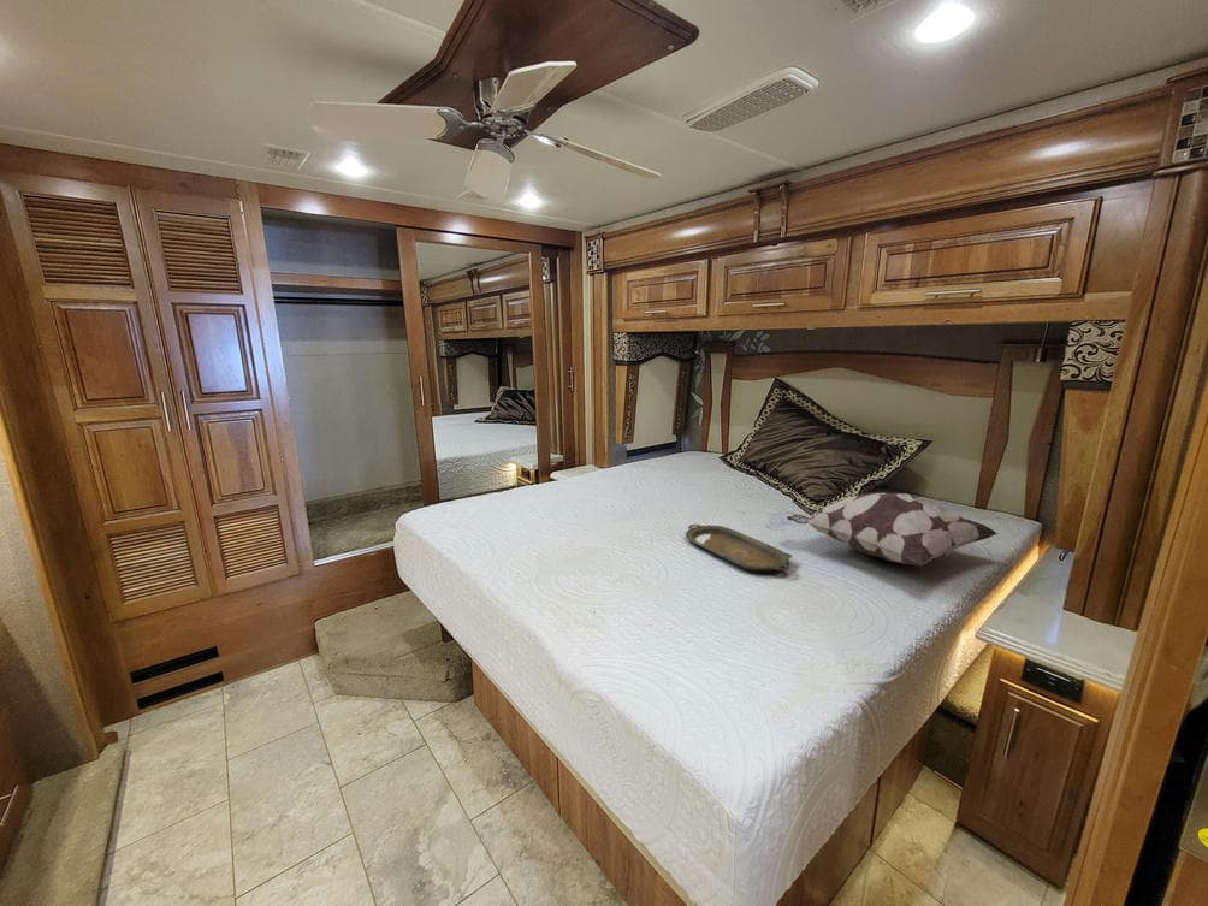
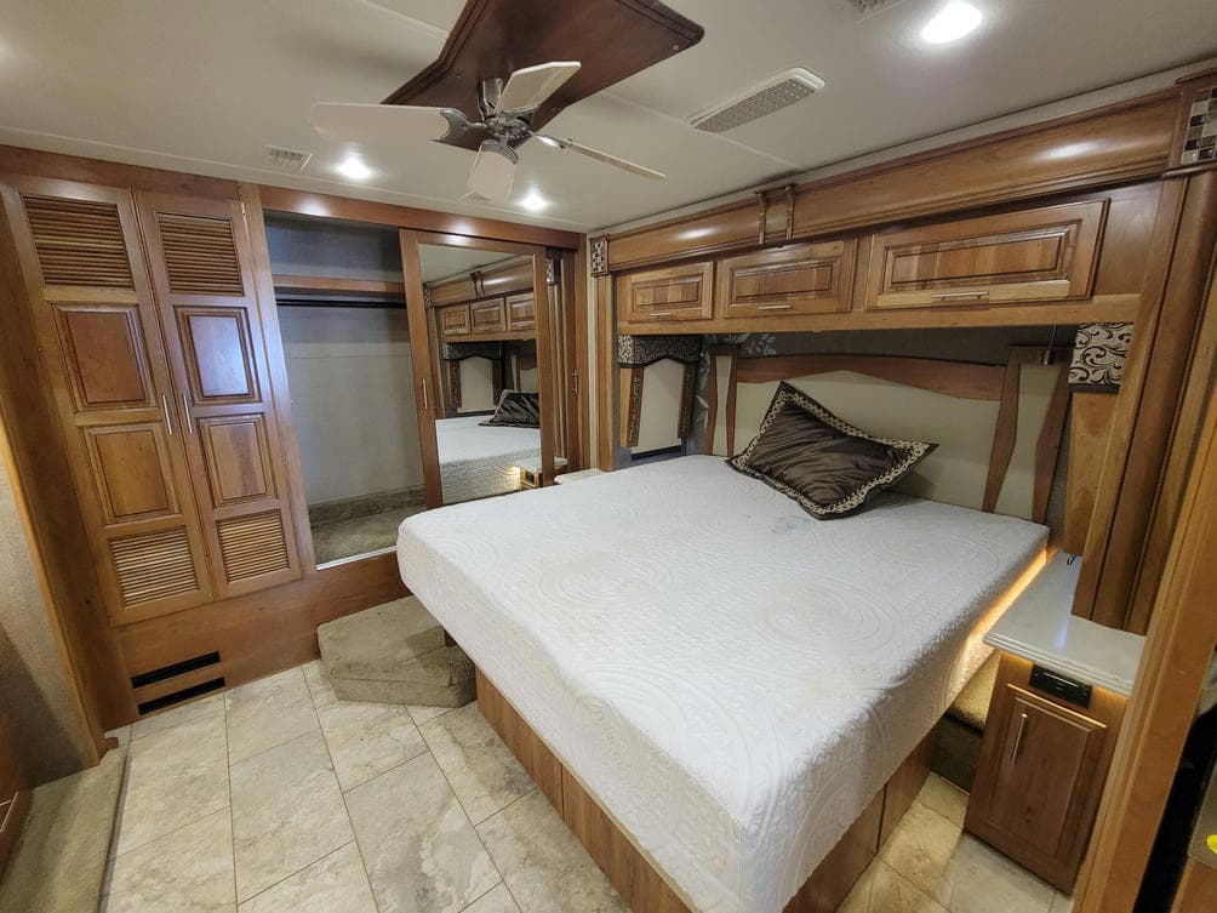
- serving tray (733, 547)
- decorative pillow (886, 525)
